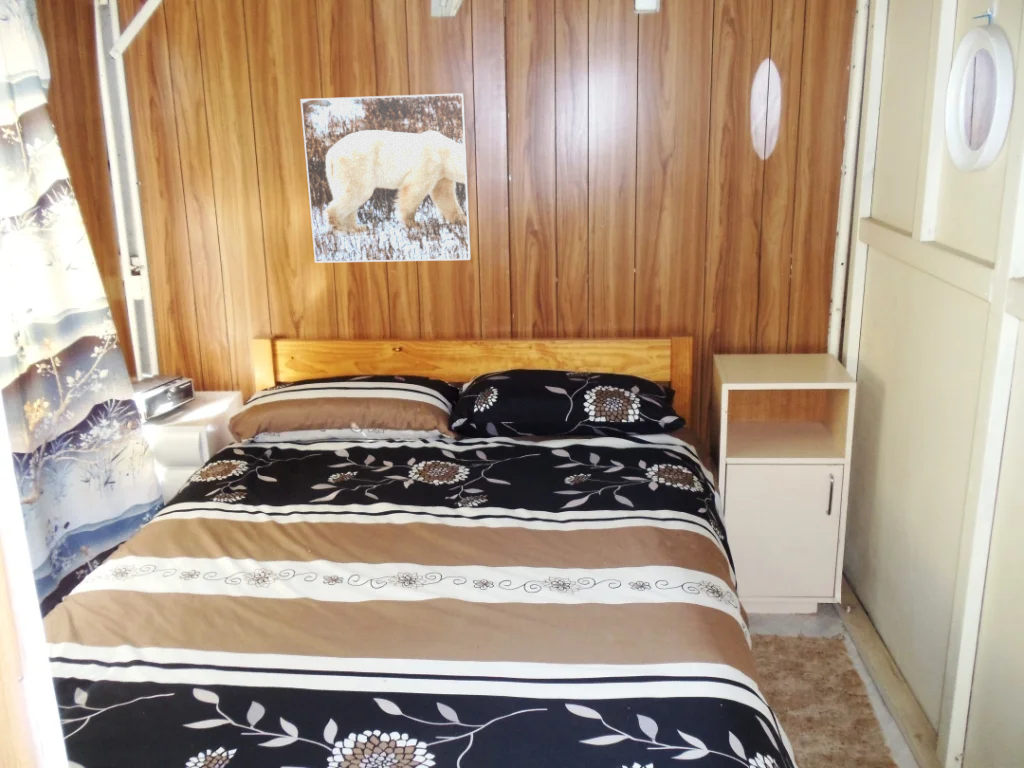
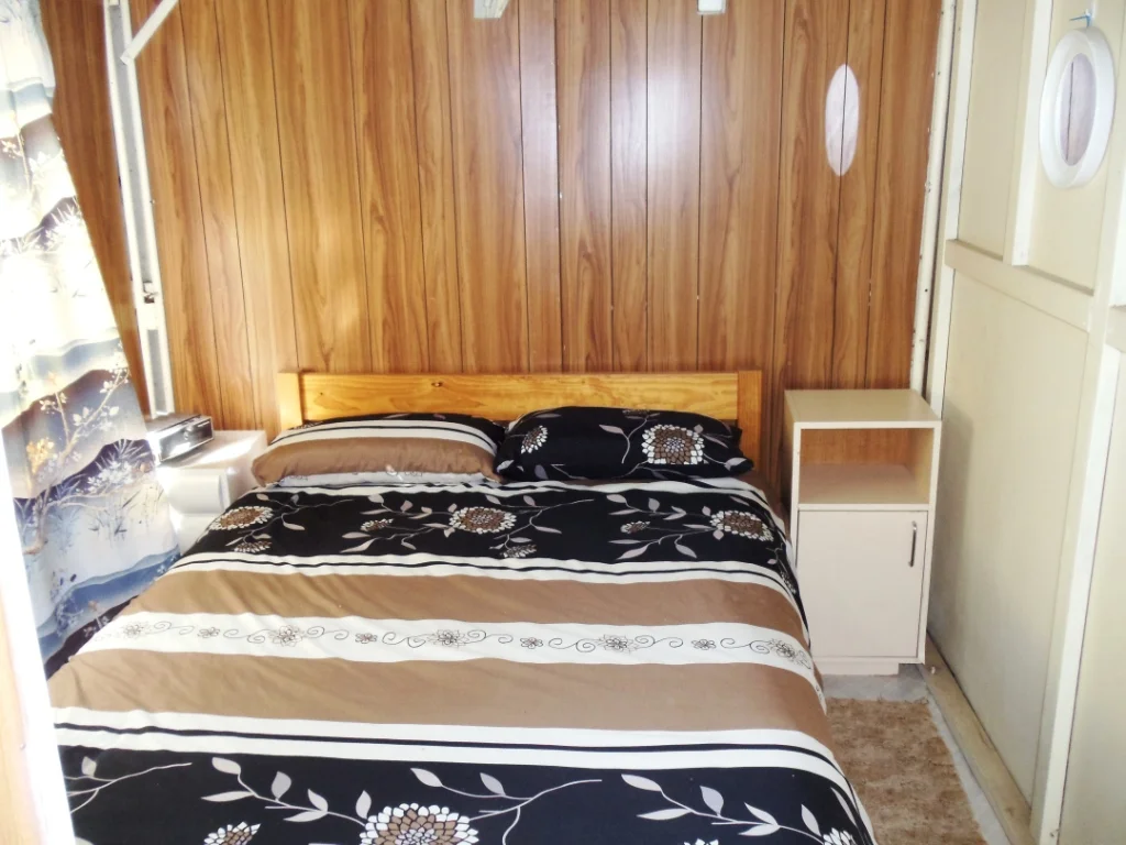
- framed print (387, 180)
